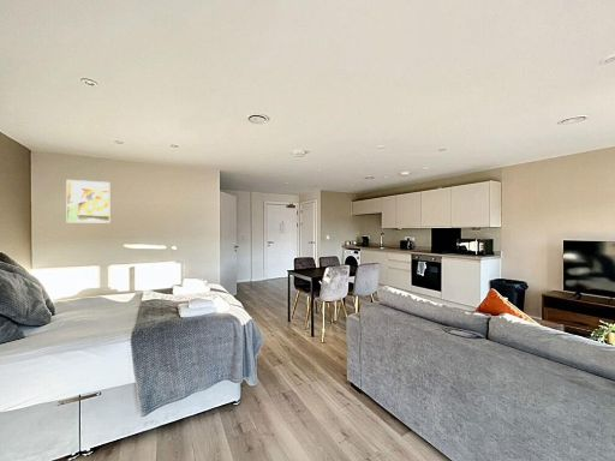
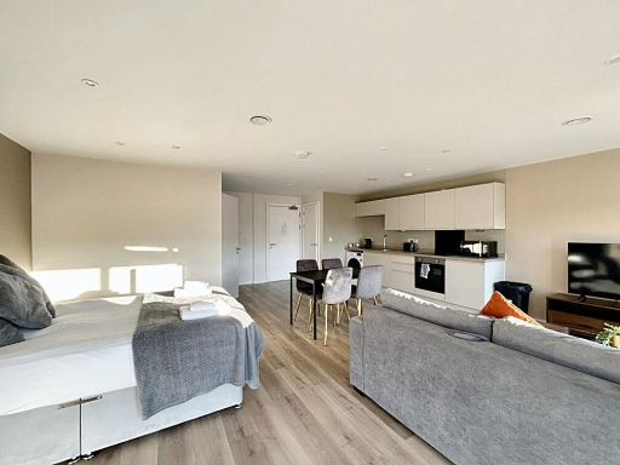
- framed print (89, 202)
